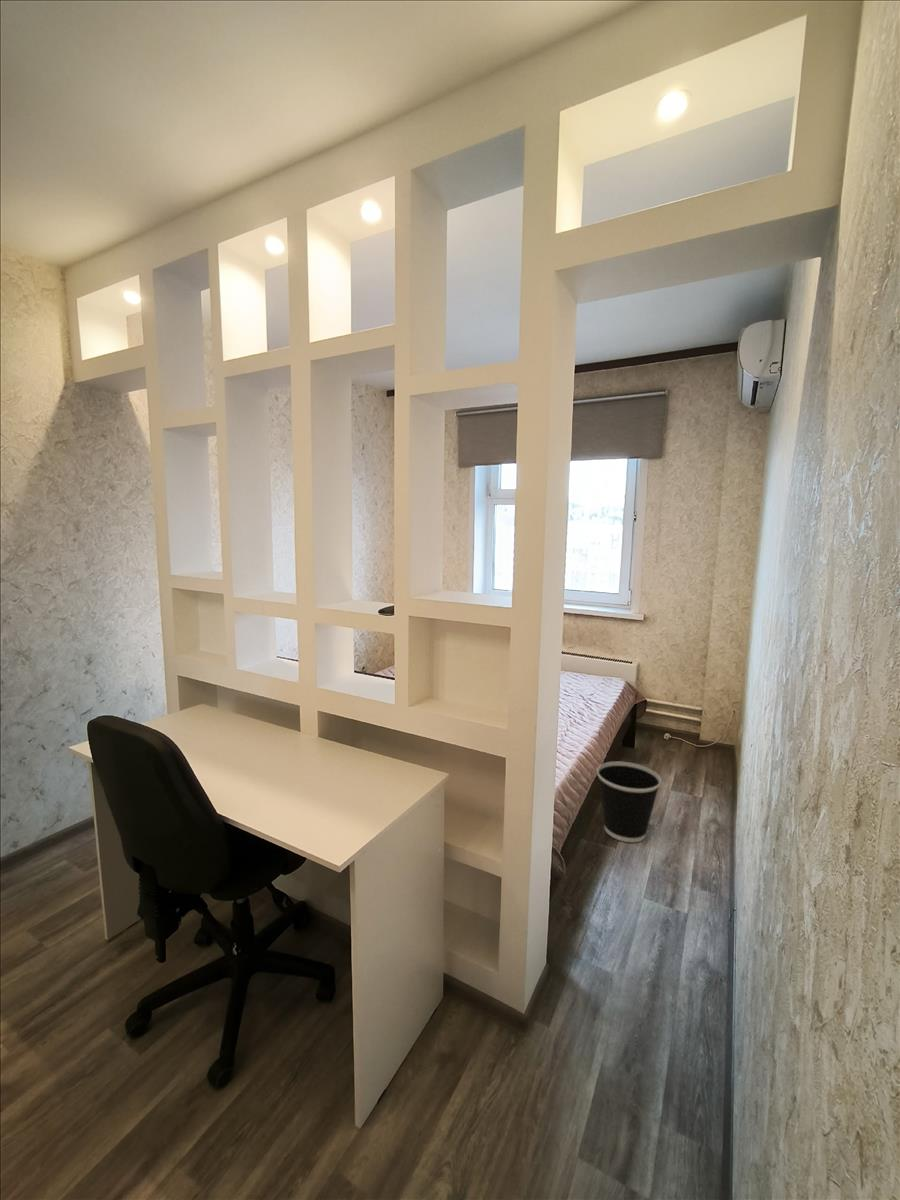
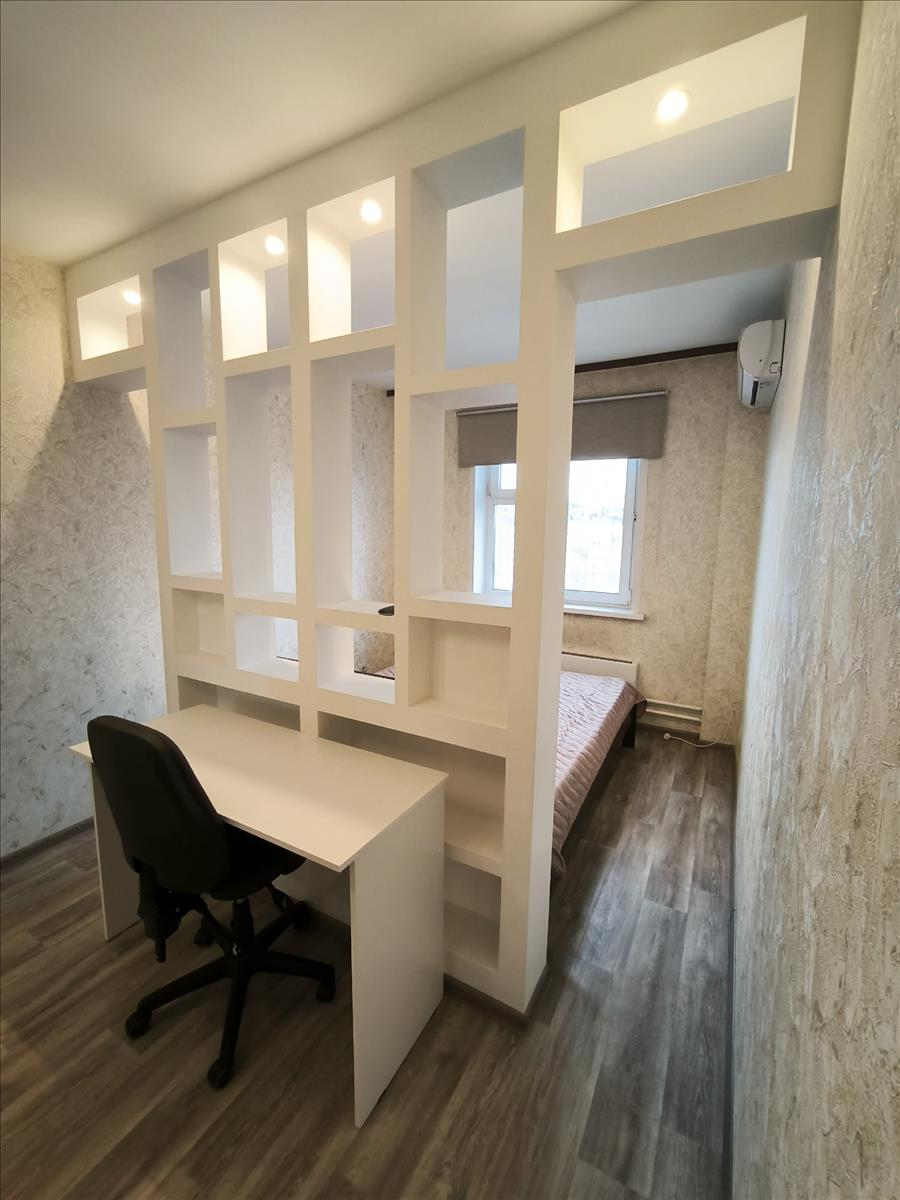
- wastebasket (626, 802)
